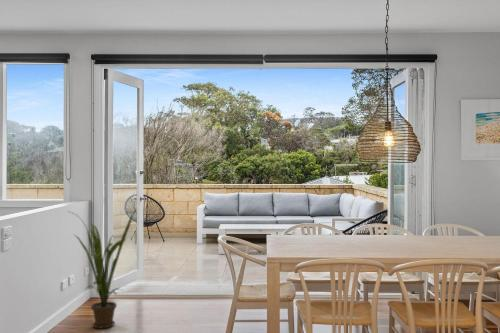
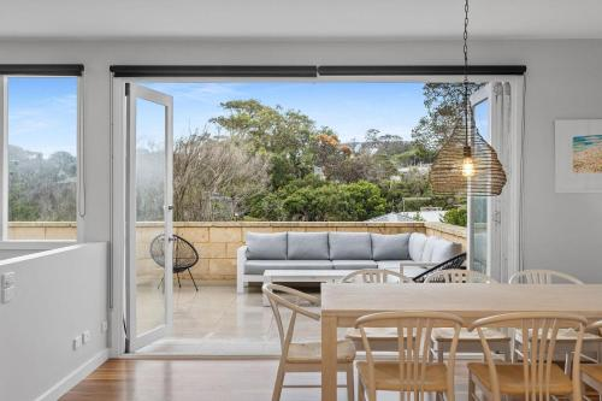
- house plant (97, 268)
